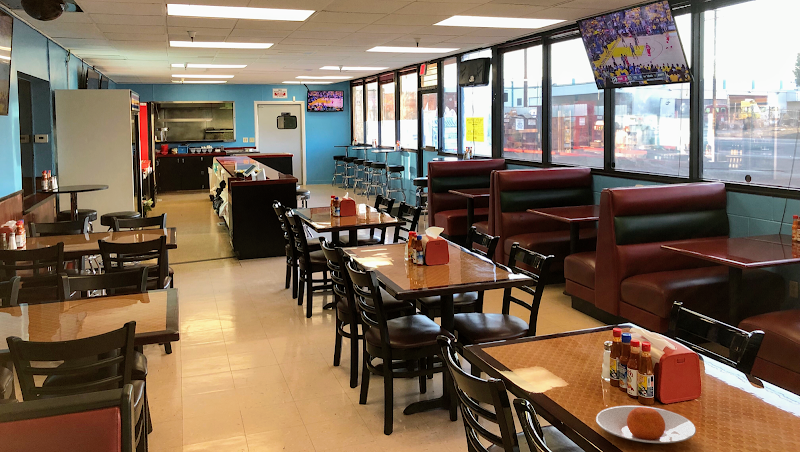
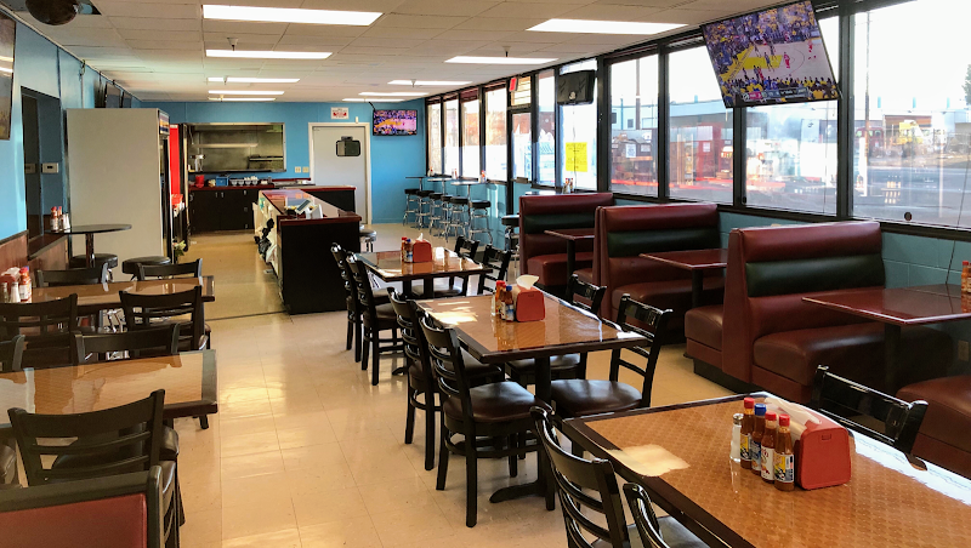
- plate (644, 419)
